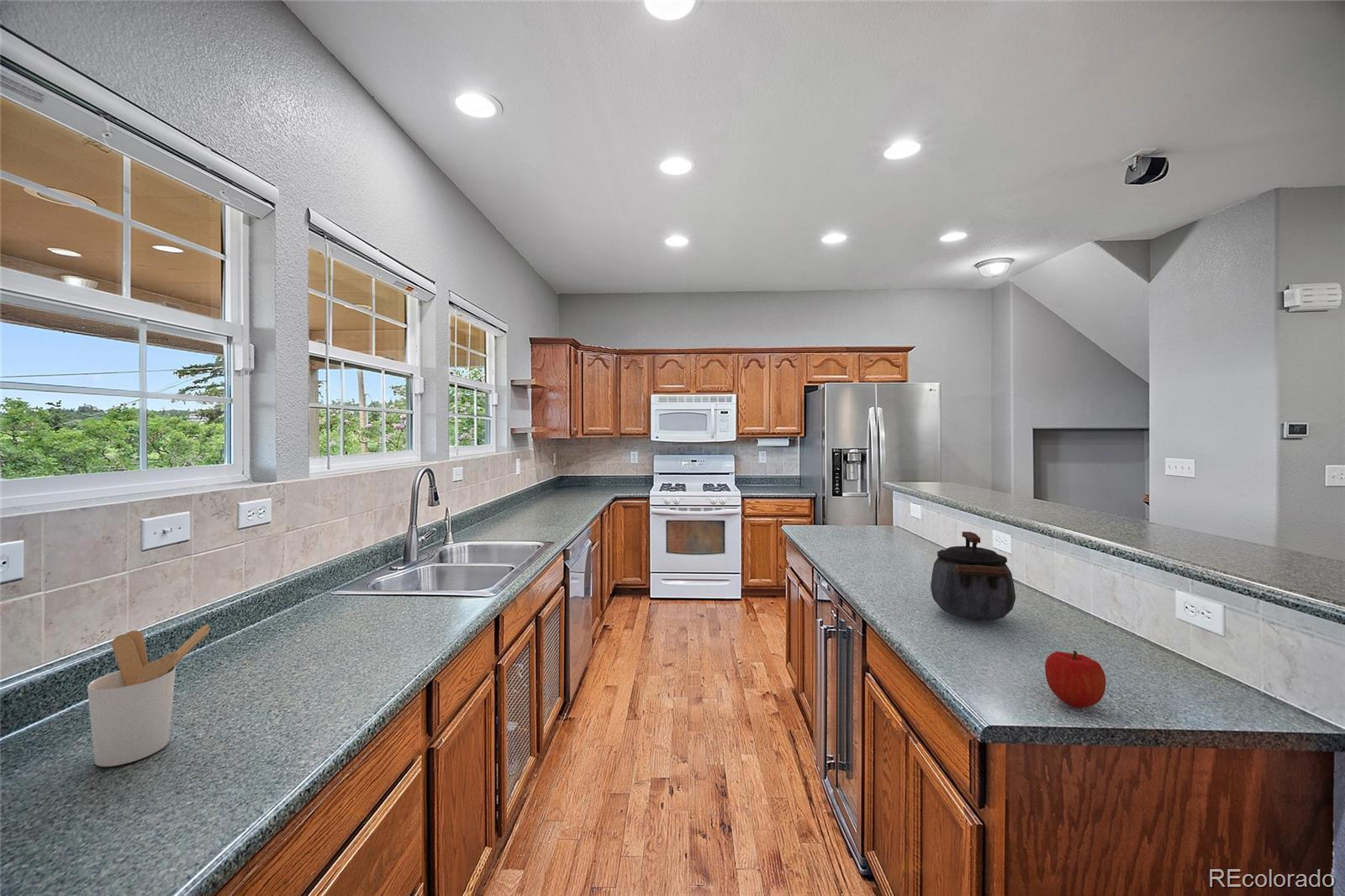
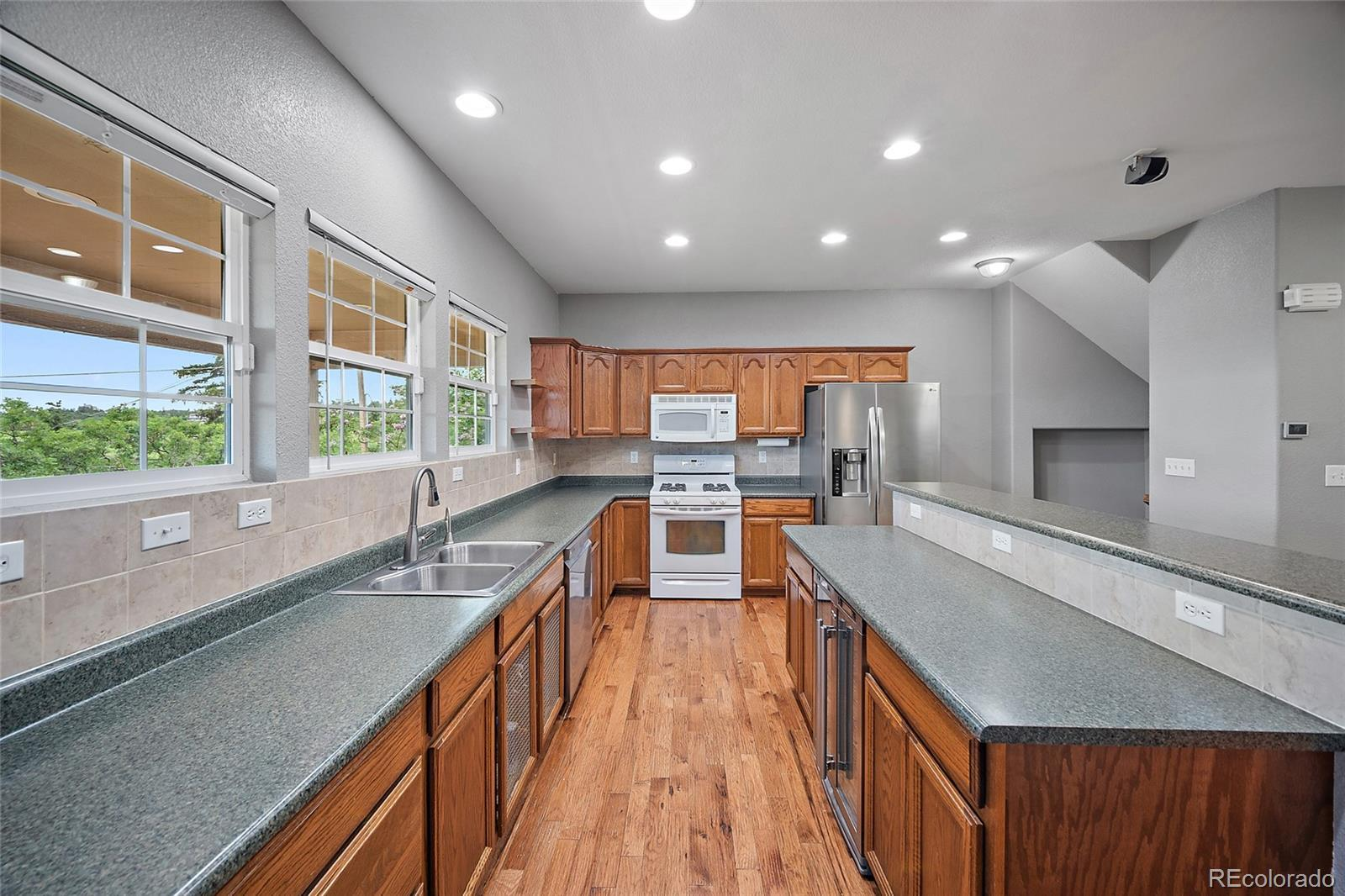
- kettle (971, 575)
- utensil holder (156, 688)
- fruit (1074, 677)
